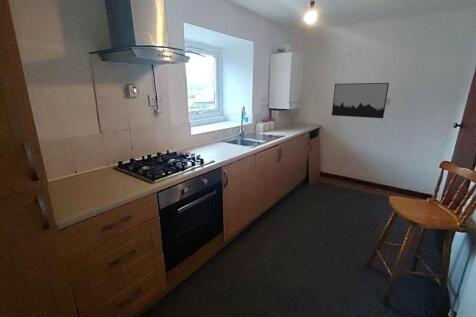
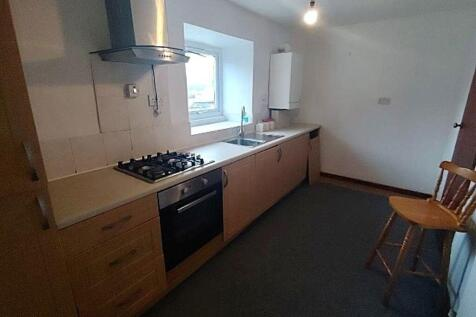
- wall art (358, 100)
